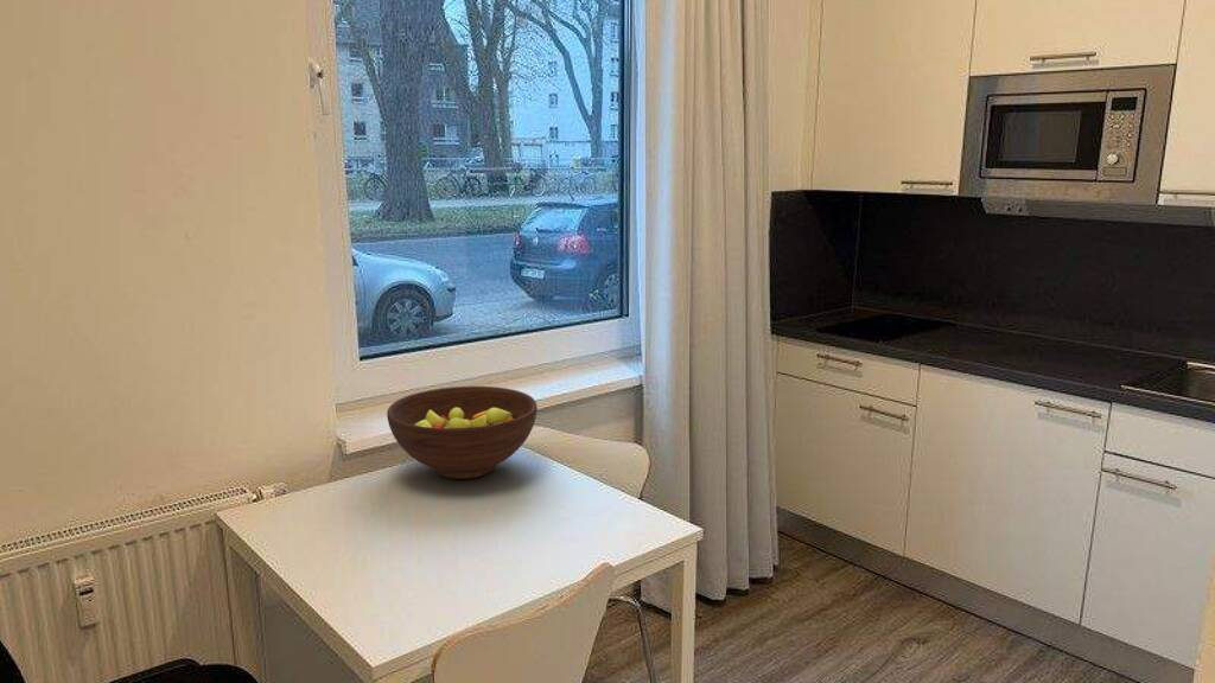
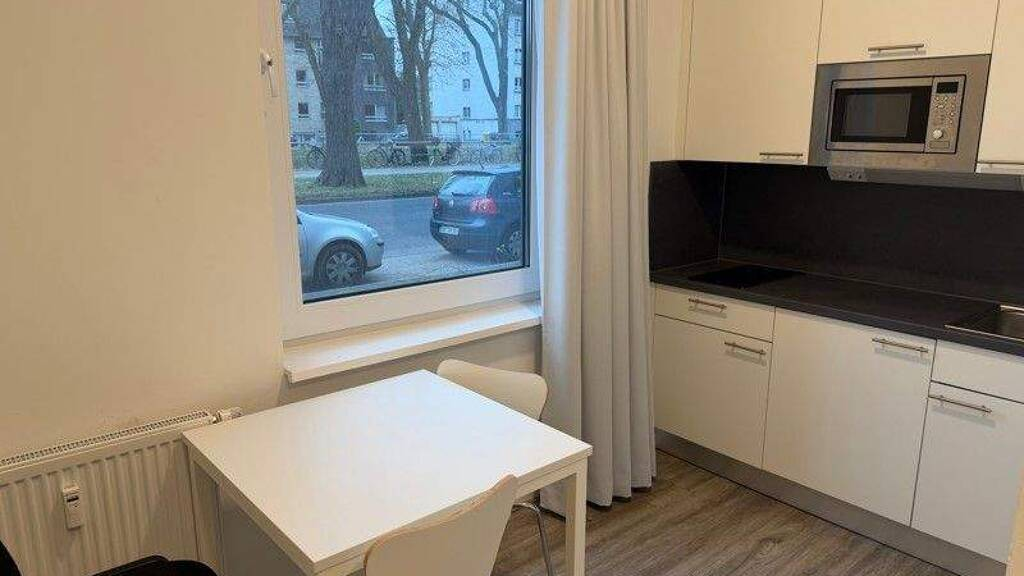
- fruit bowl (464, 438)
